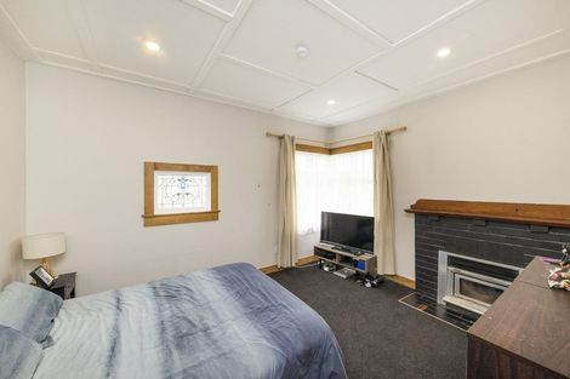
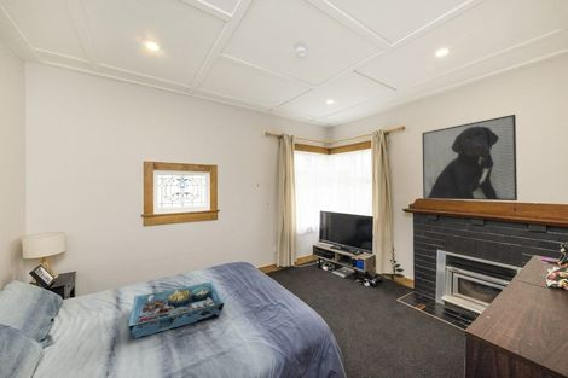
+ serving tray (178, 304)
+ decorative plant (394, 262)
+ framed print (463, 162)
